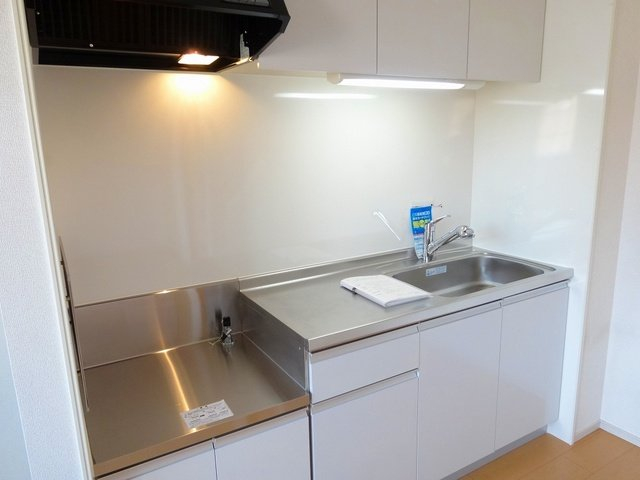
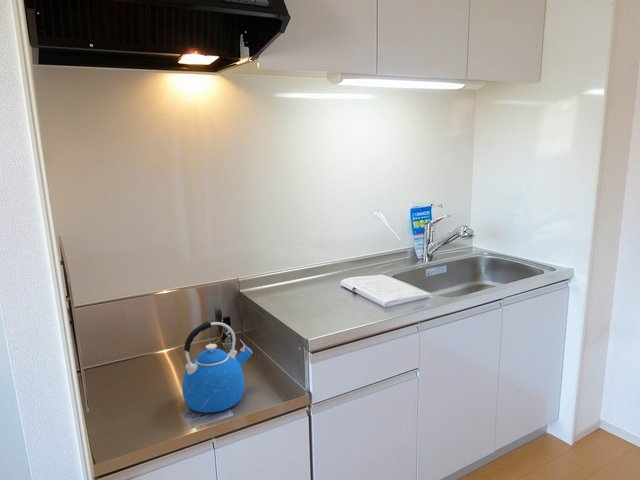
+ kettle (219, 358)
